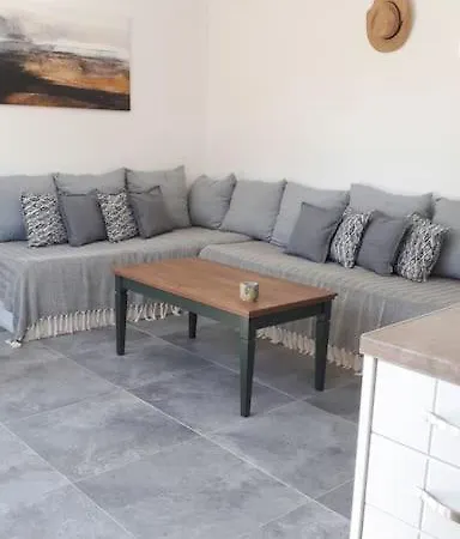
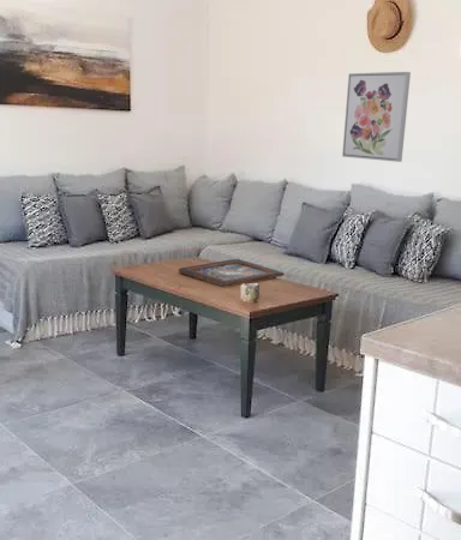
+ decorative tray (230, 271)
+ wall art (375, 116)
